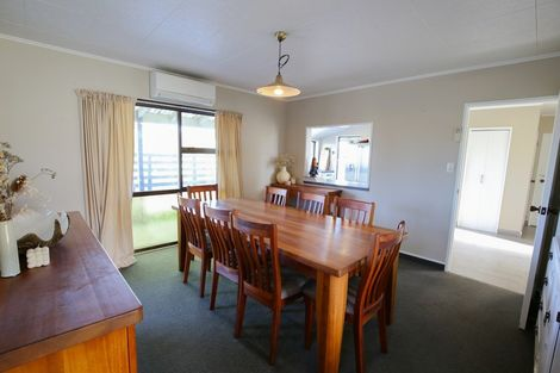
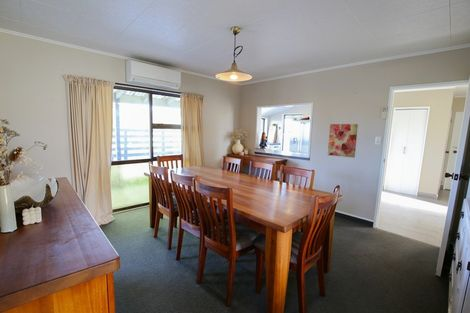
+ wall art (342, 140)
